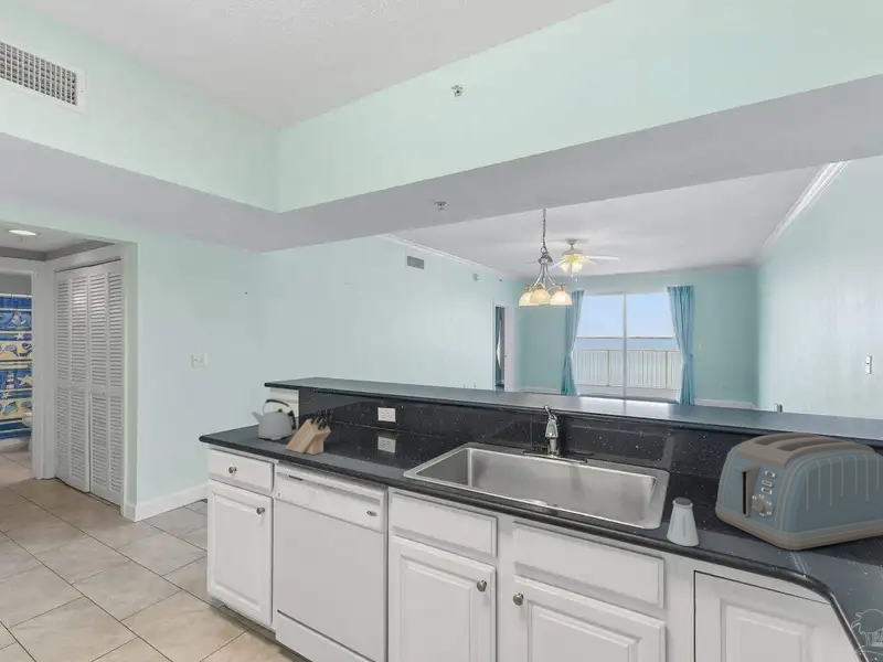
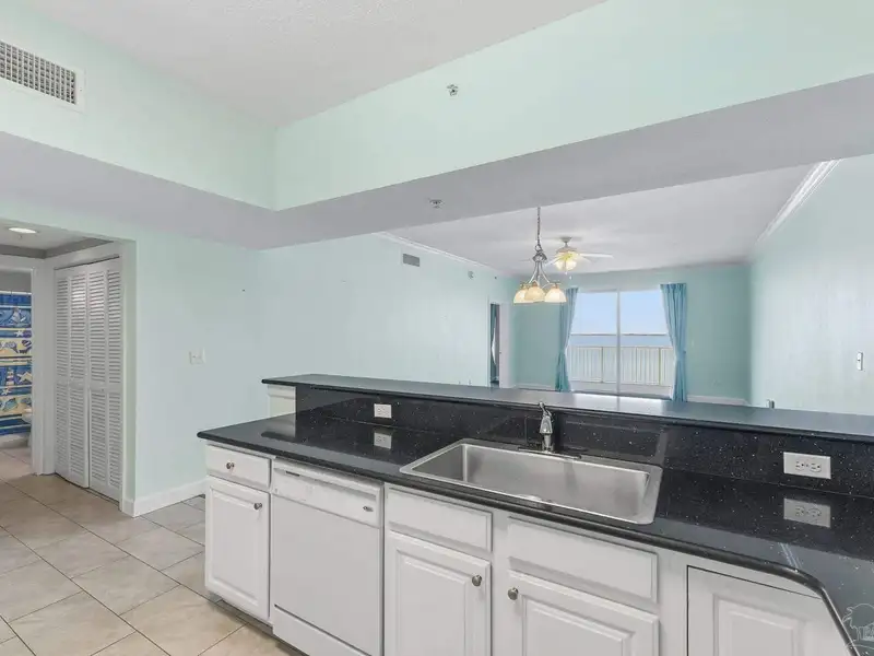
- kettle (274, 417)
- toaster (801, 482)
- saltshaker (682, 520)
- knife block (310, 428)
